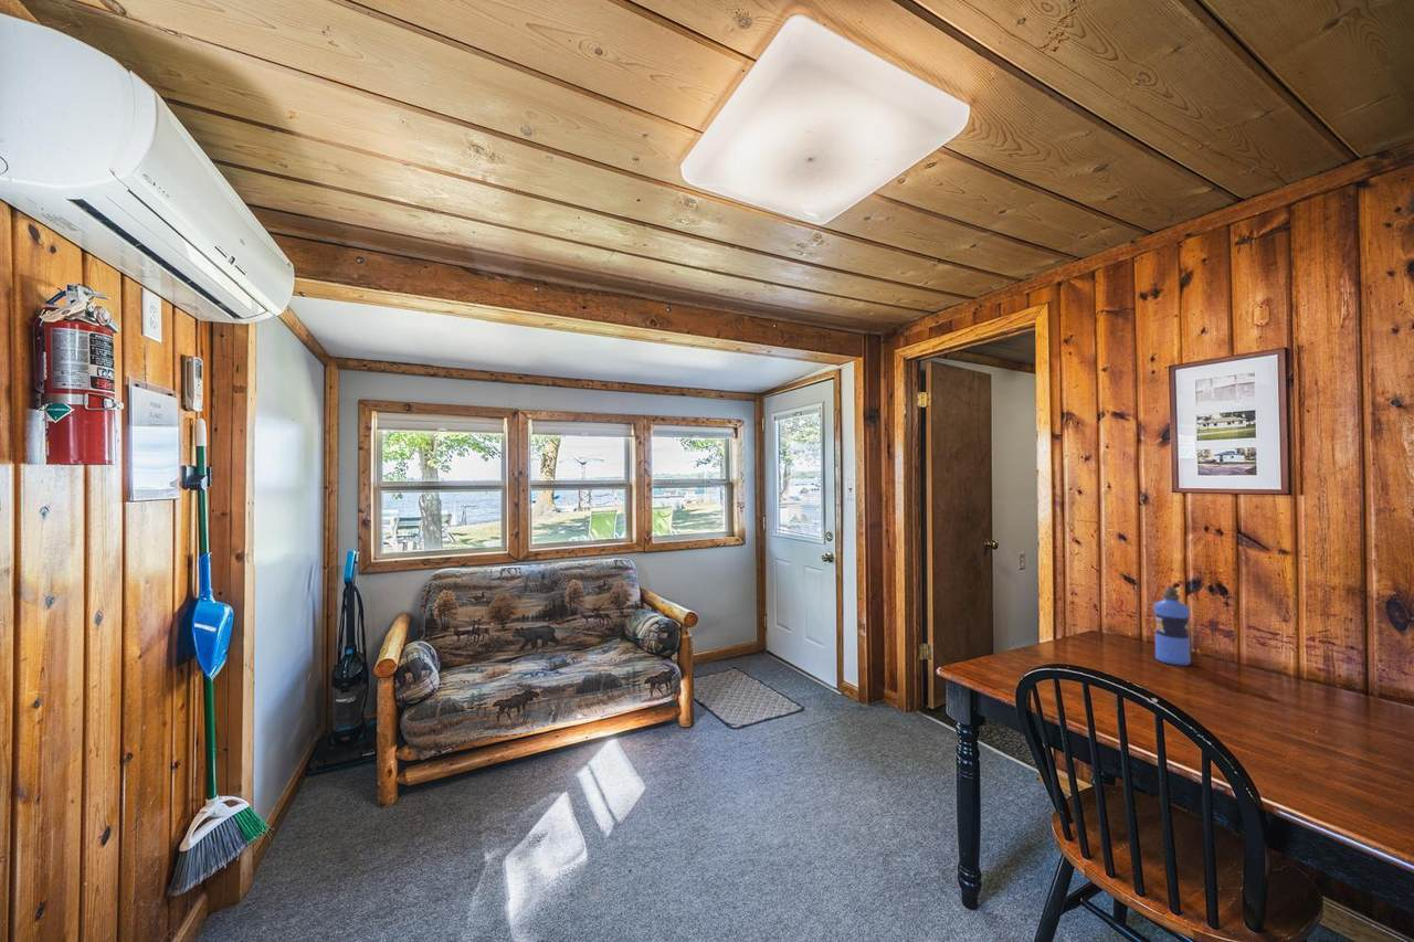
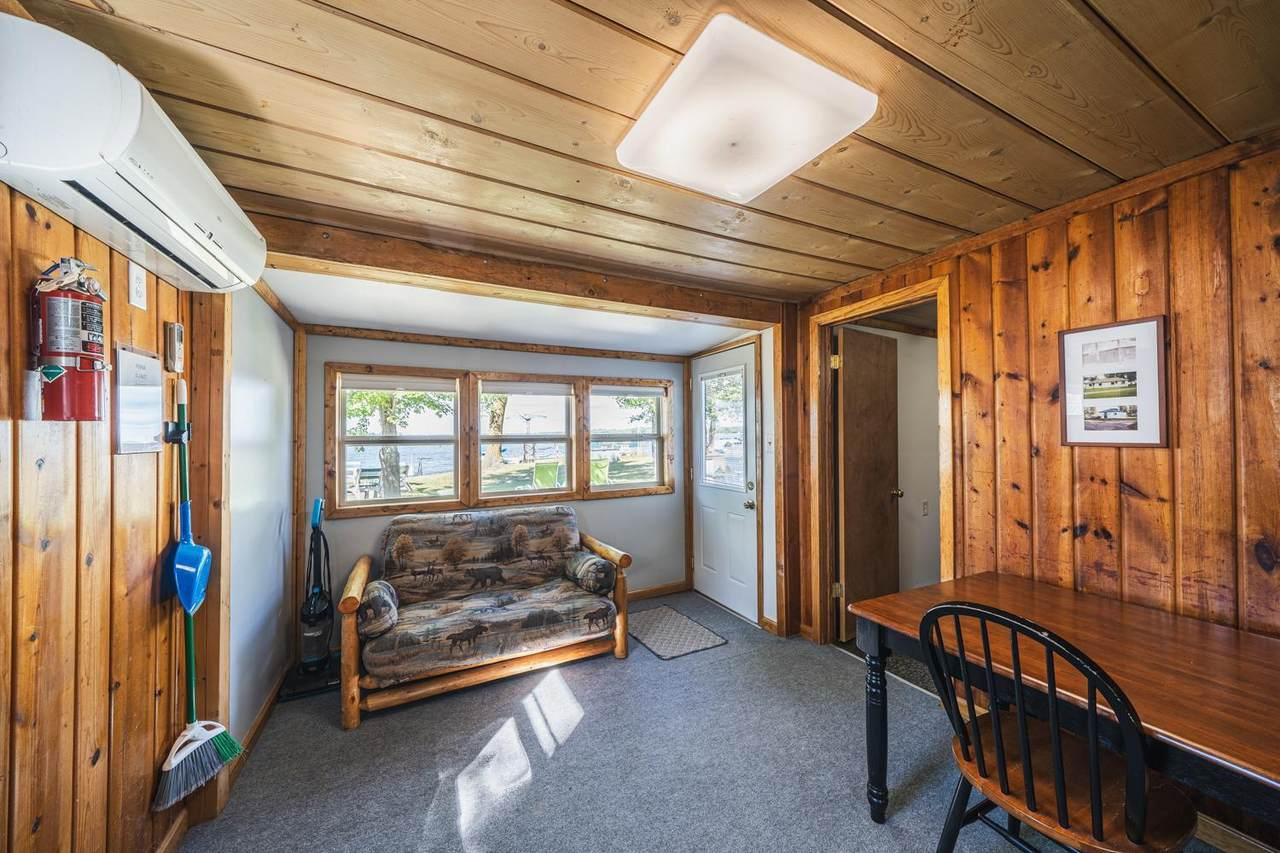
- water bottle (1171, 624)
